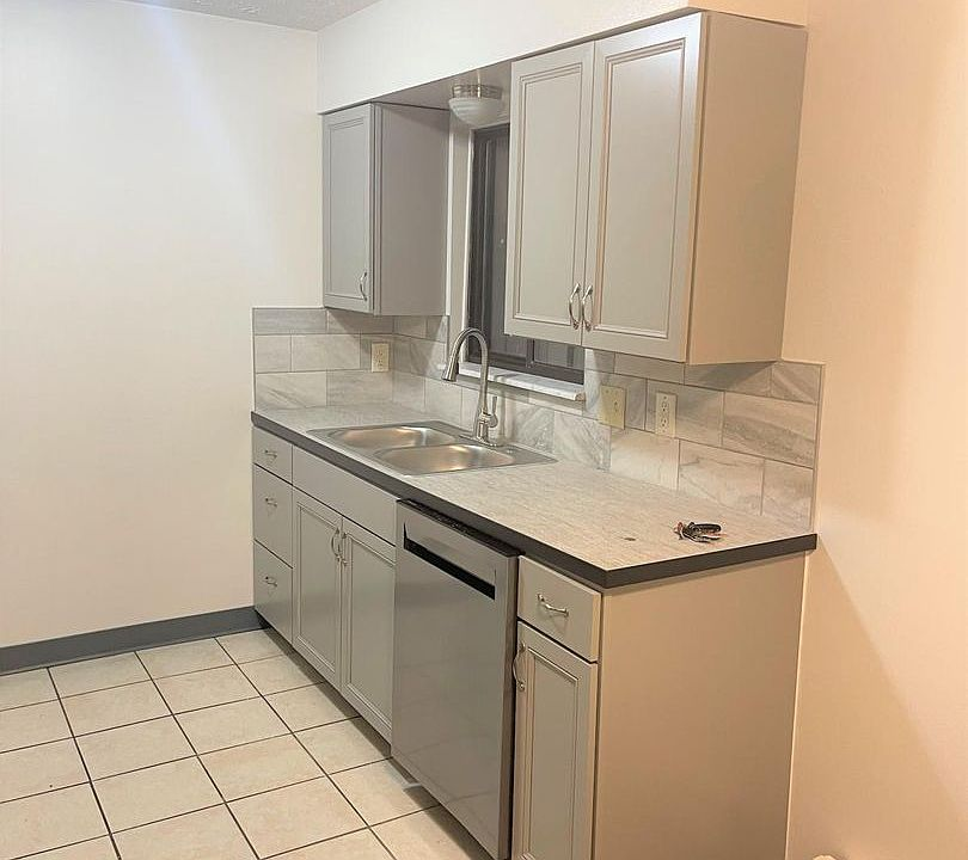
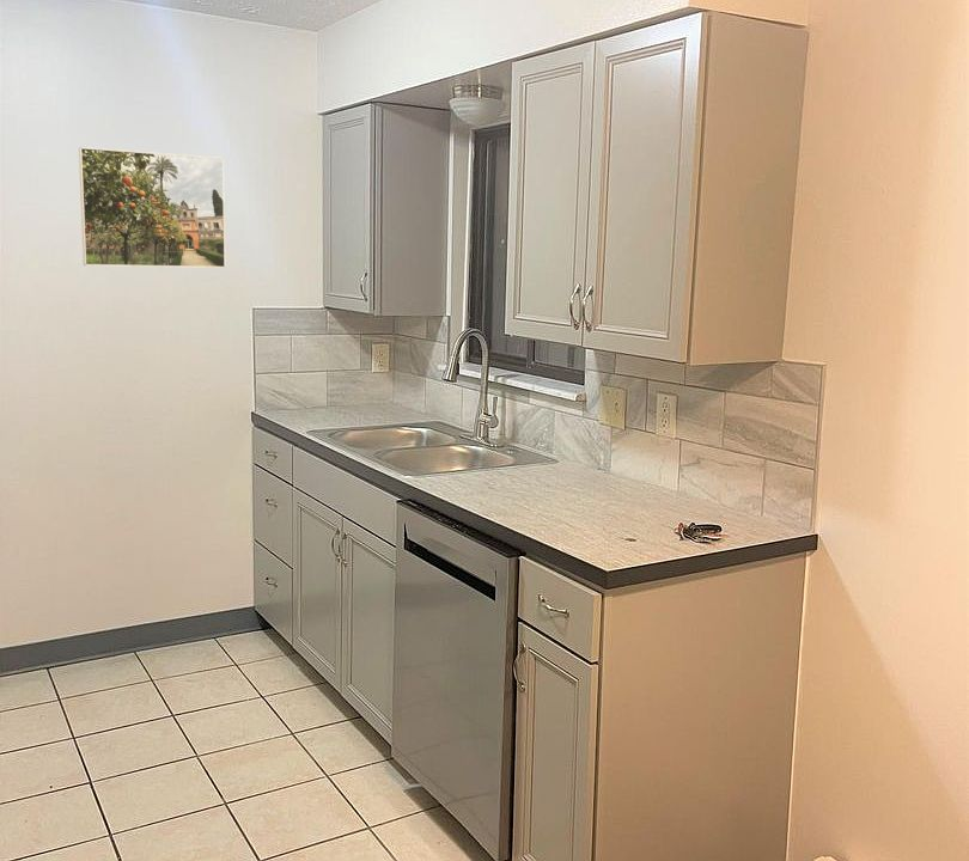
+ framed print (154, 209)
